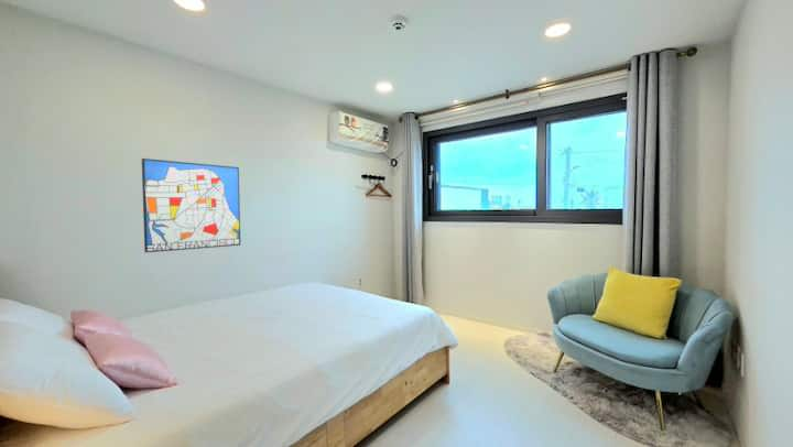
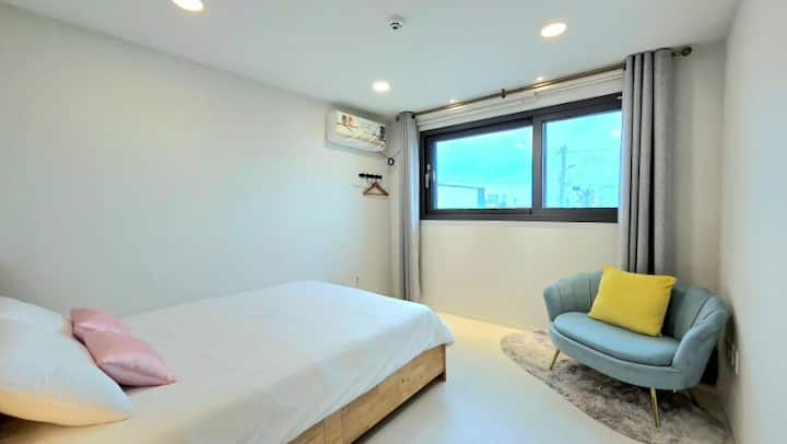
- wall art (195, 206)
